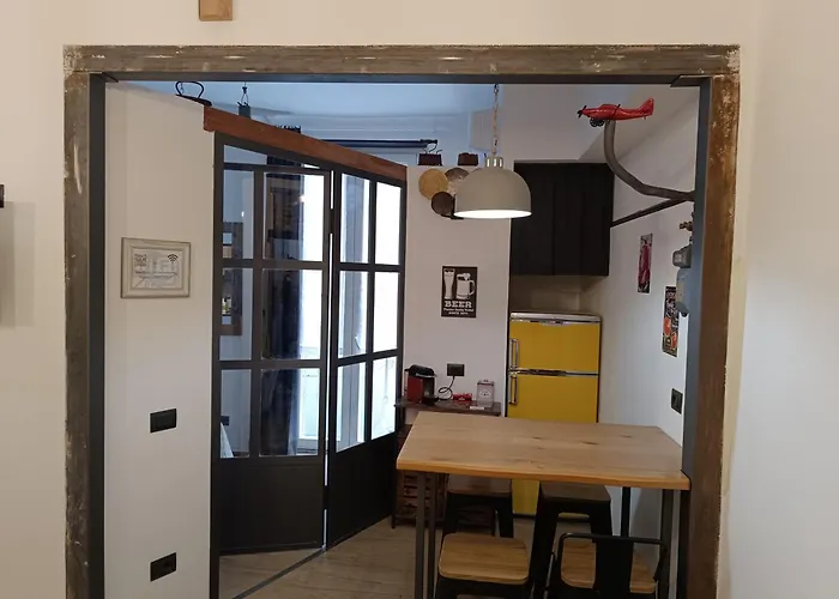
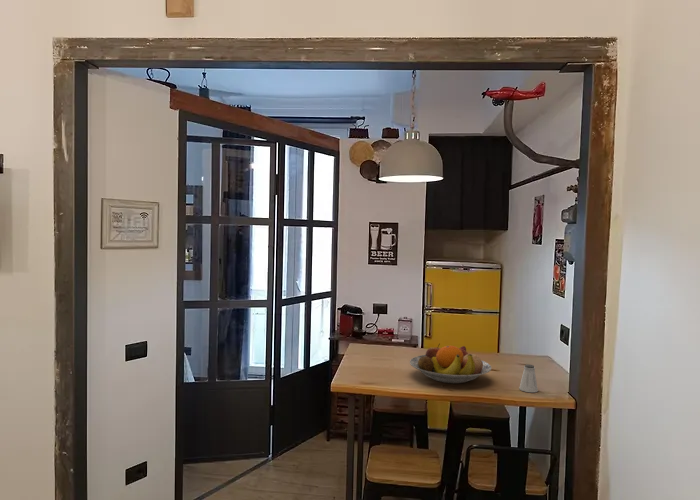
+ saltshaker (529, 377)
+ fruit bowl (450, 360)
